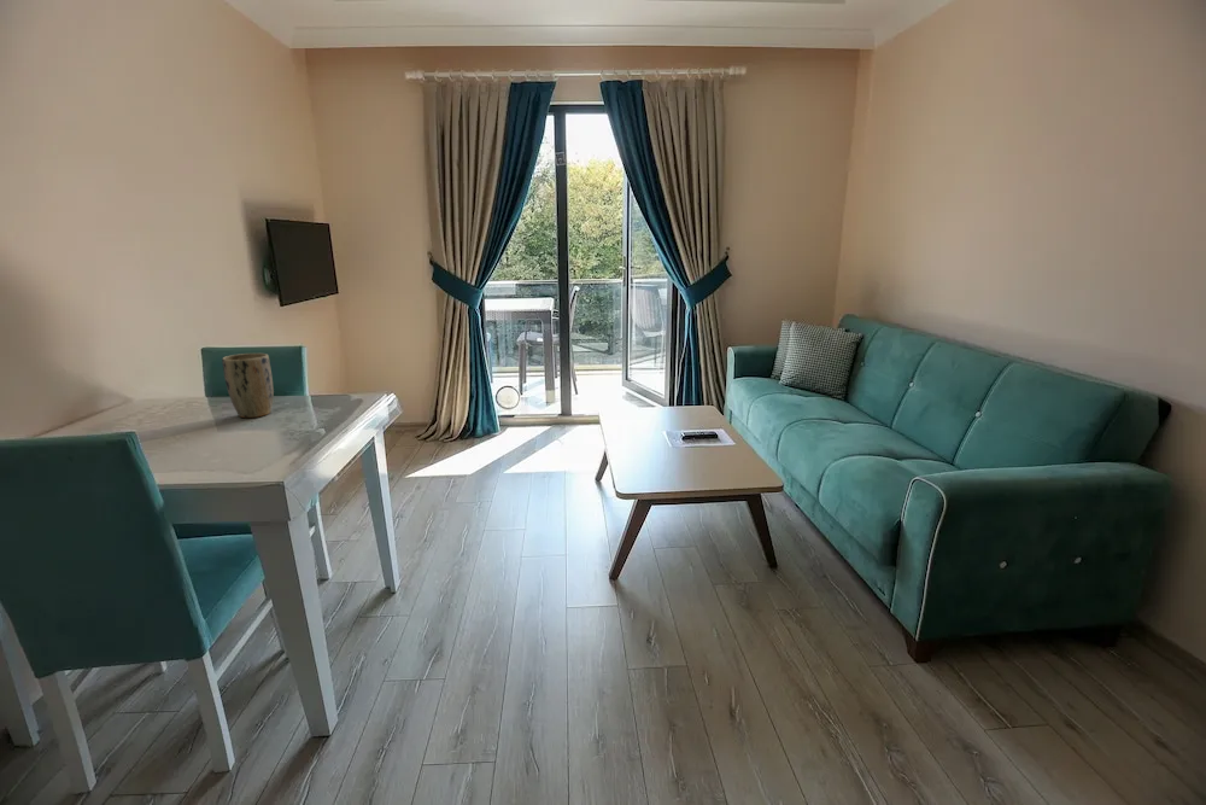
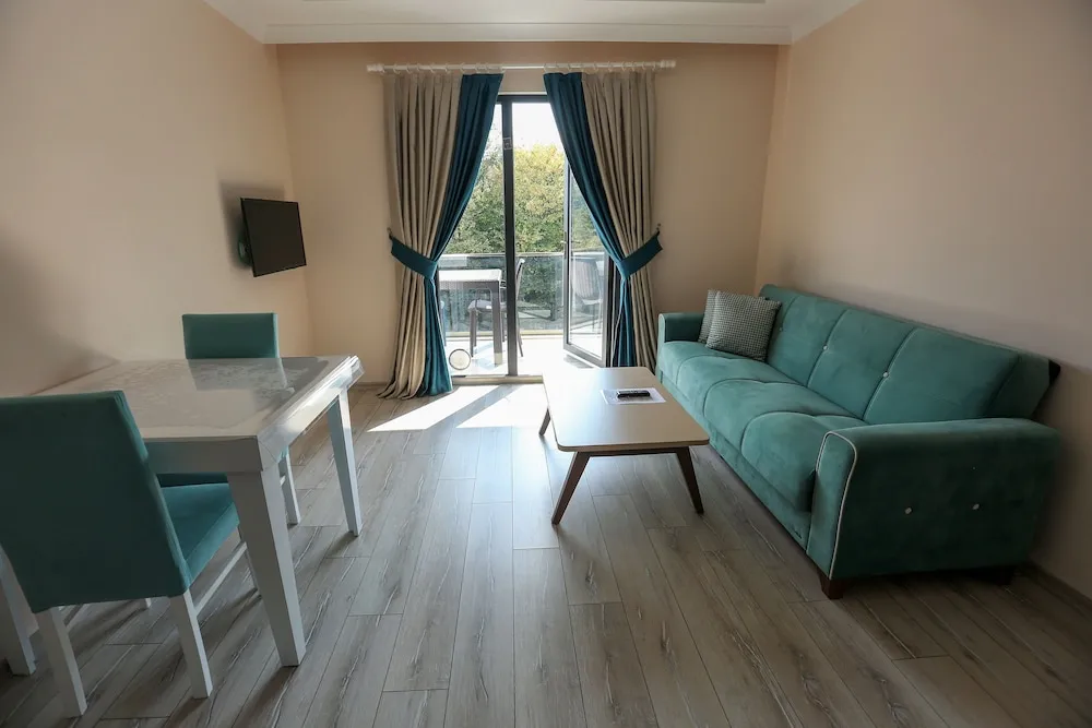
- plant pot (250, 385)
